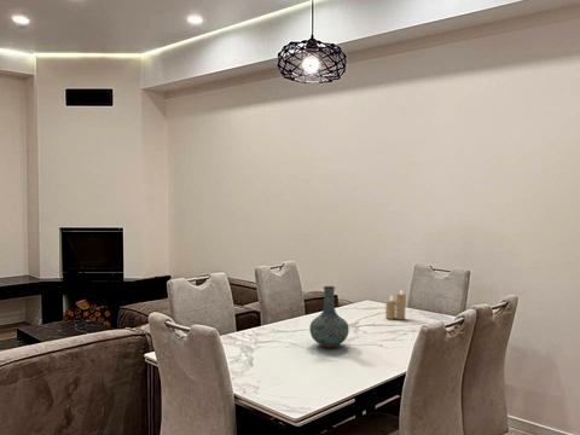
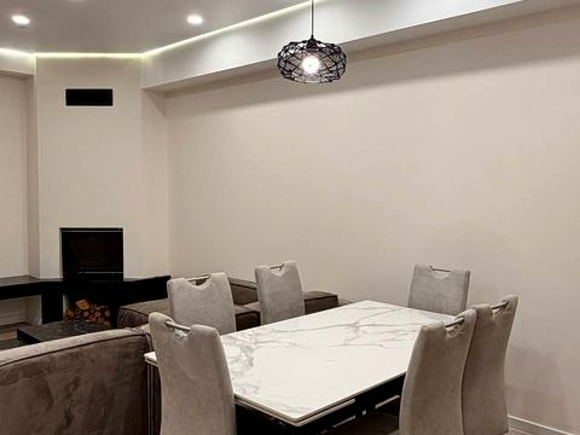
- candle (394, 303)
- vase (329, 315)
